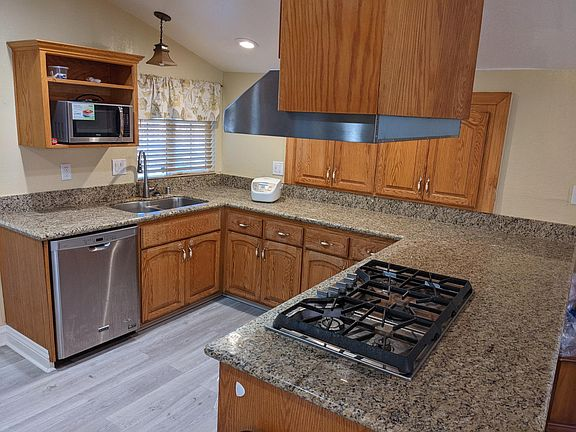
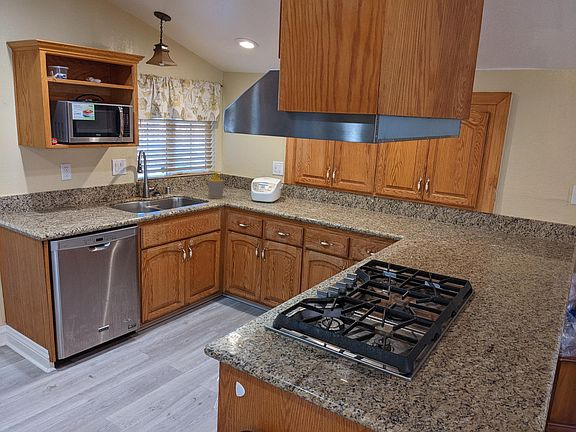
+ soap bottle (215, 184)
